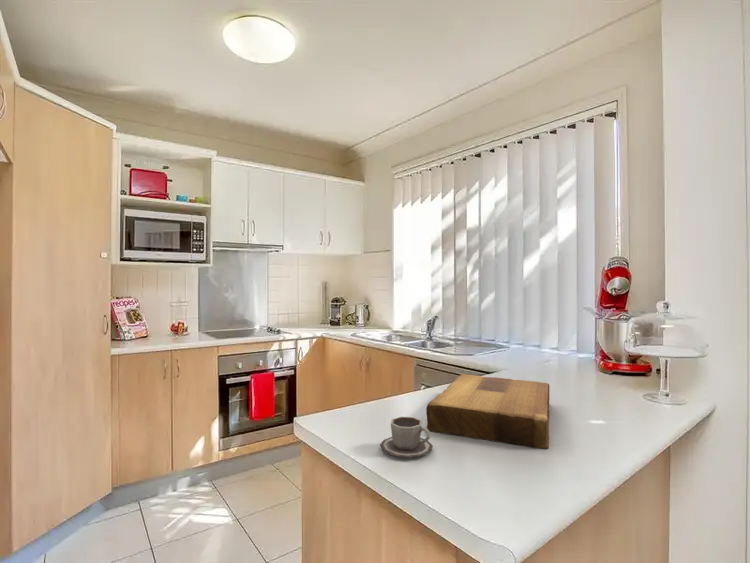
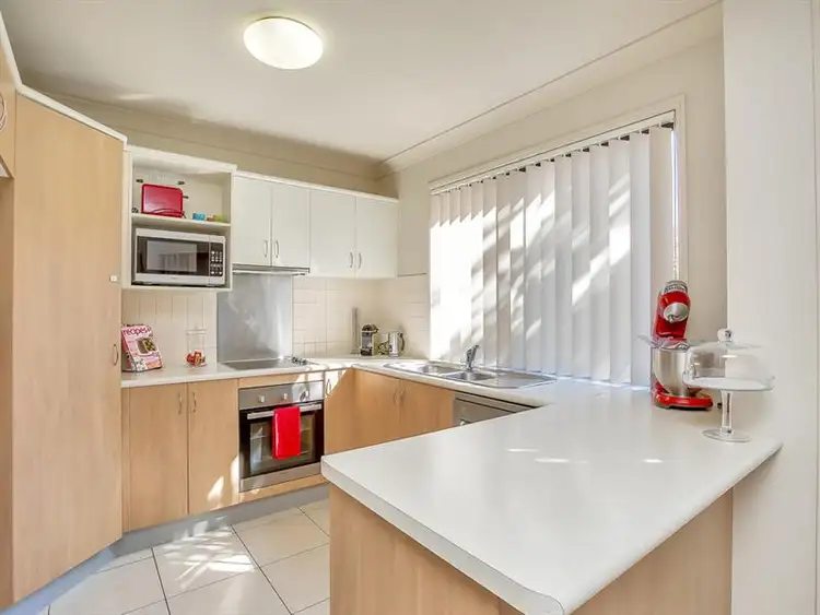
- cutting board (493, 403)
- cup (406, 435)
